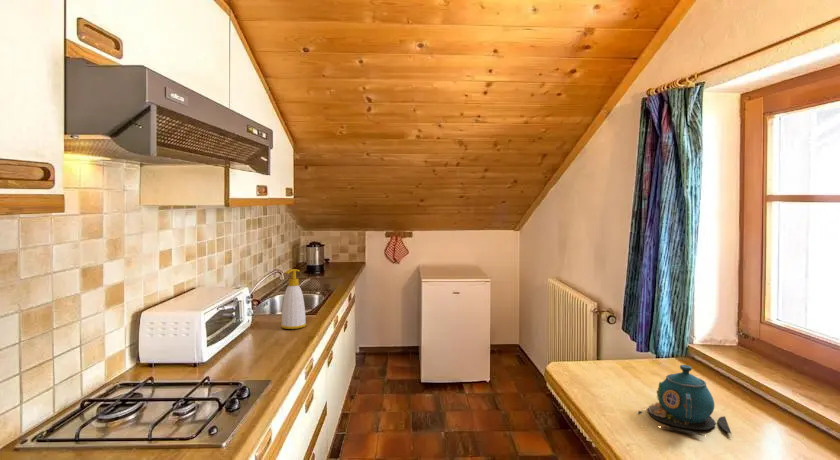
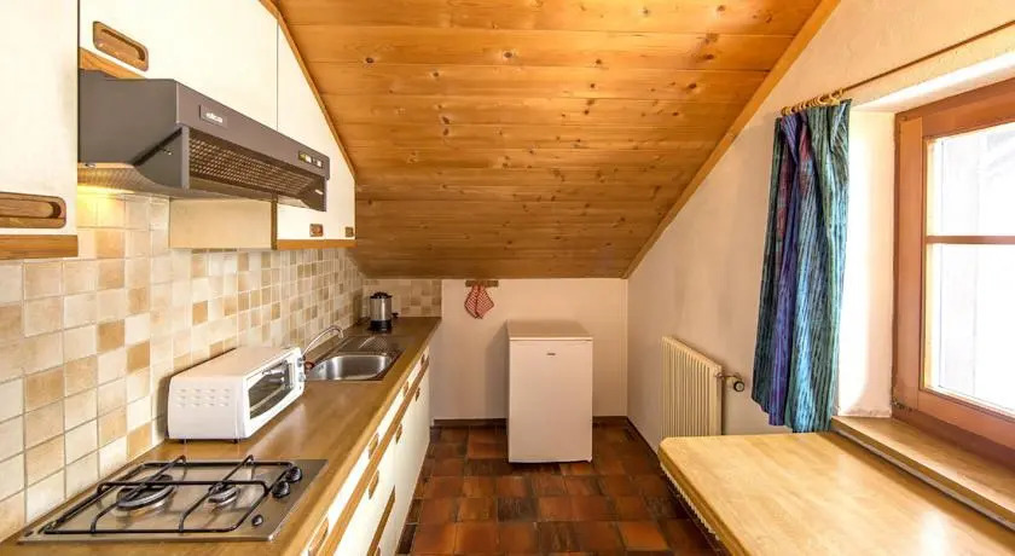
- soap bottle (293, 297)
- teapot (681, 391)
